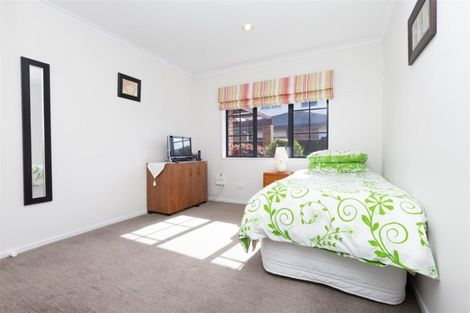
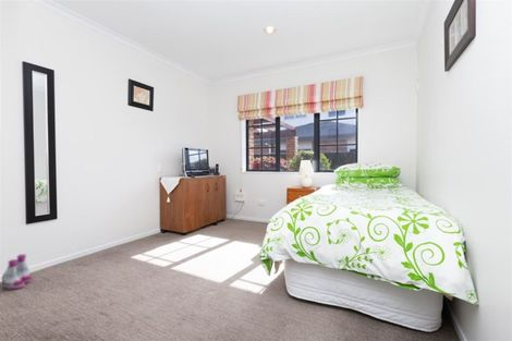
+ boots (17, 269)
